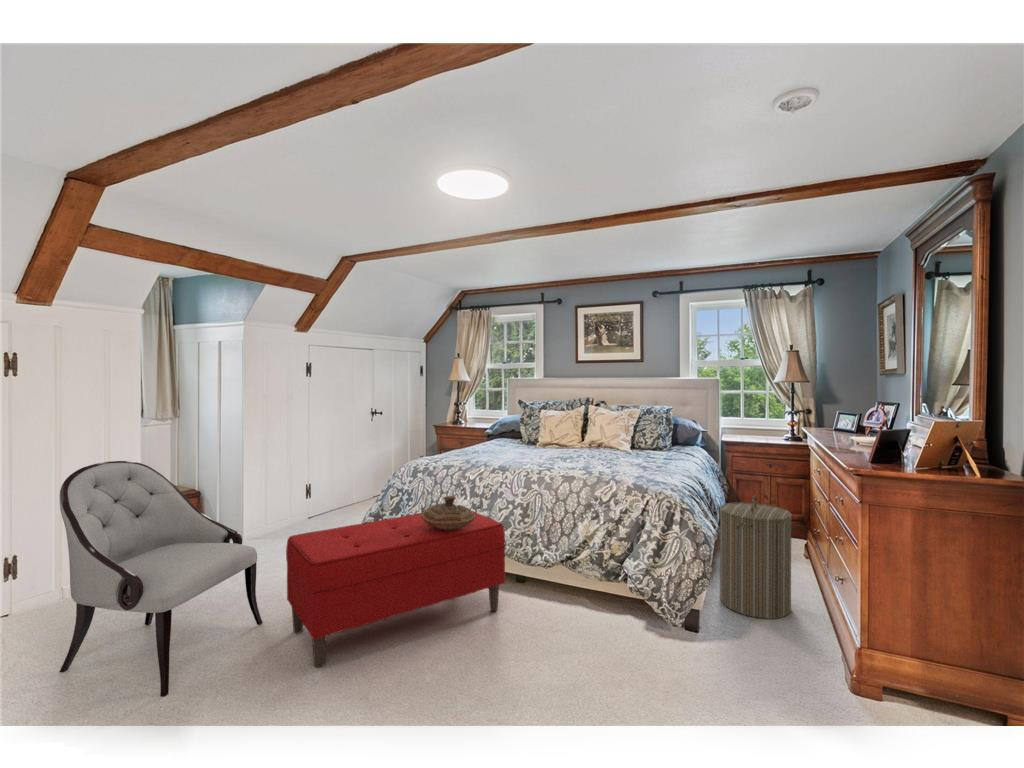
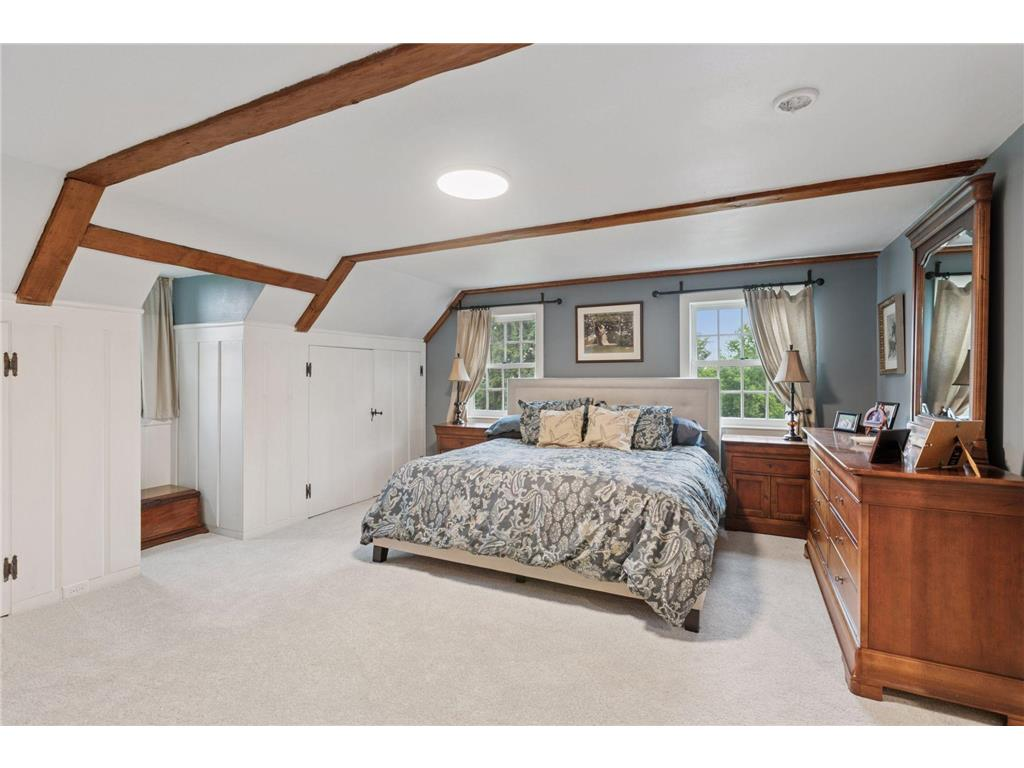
- laundry hamper (754, 549)
- bench (400, 575)
- decorative bowl (448, 512)
- armchair (158, 557)
